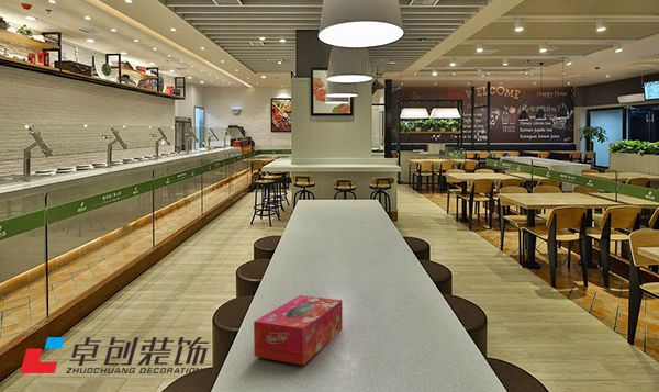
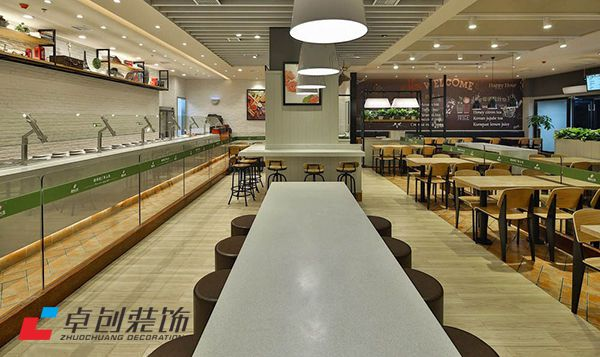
- tissue box (301, 326)
